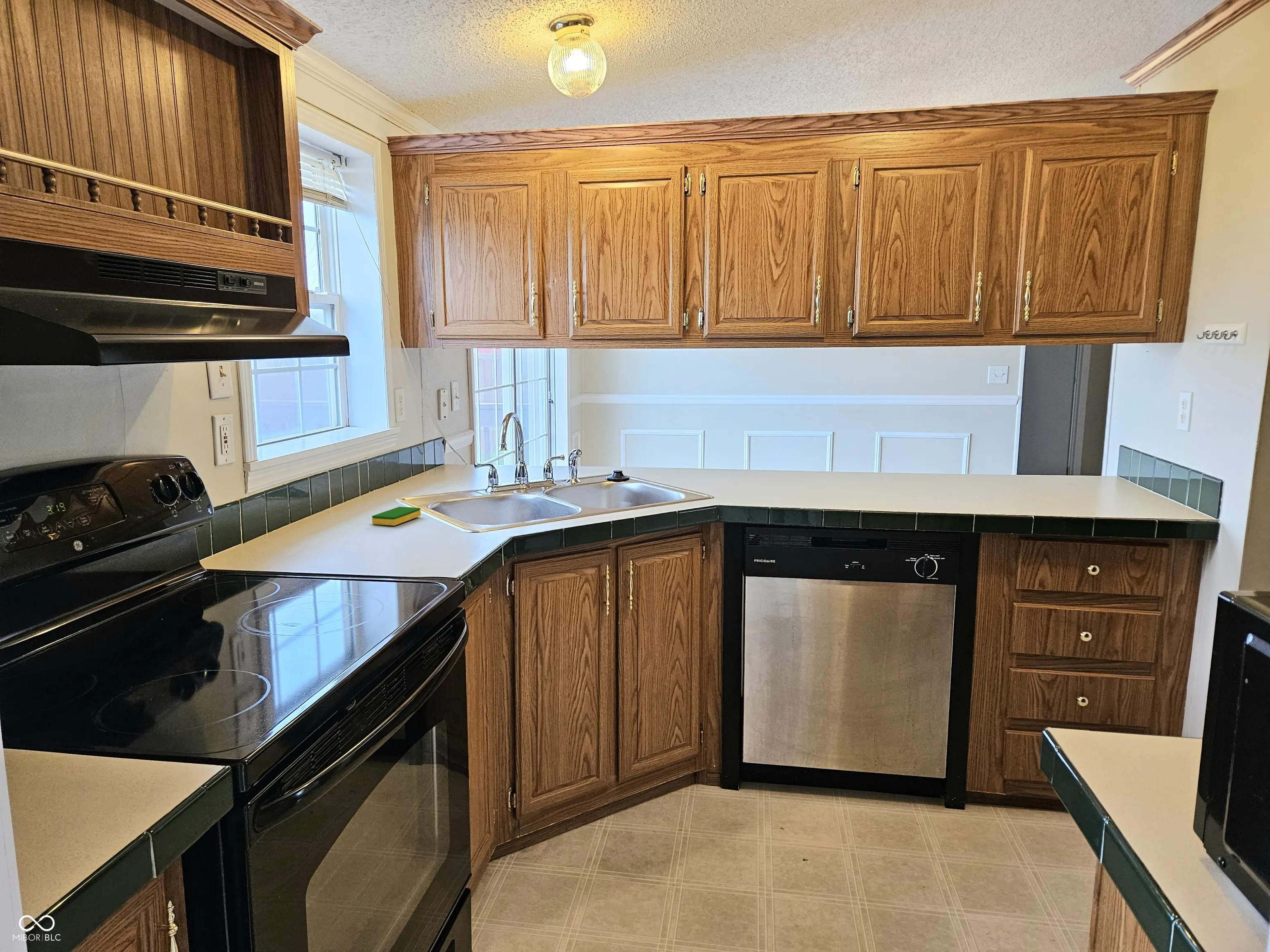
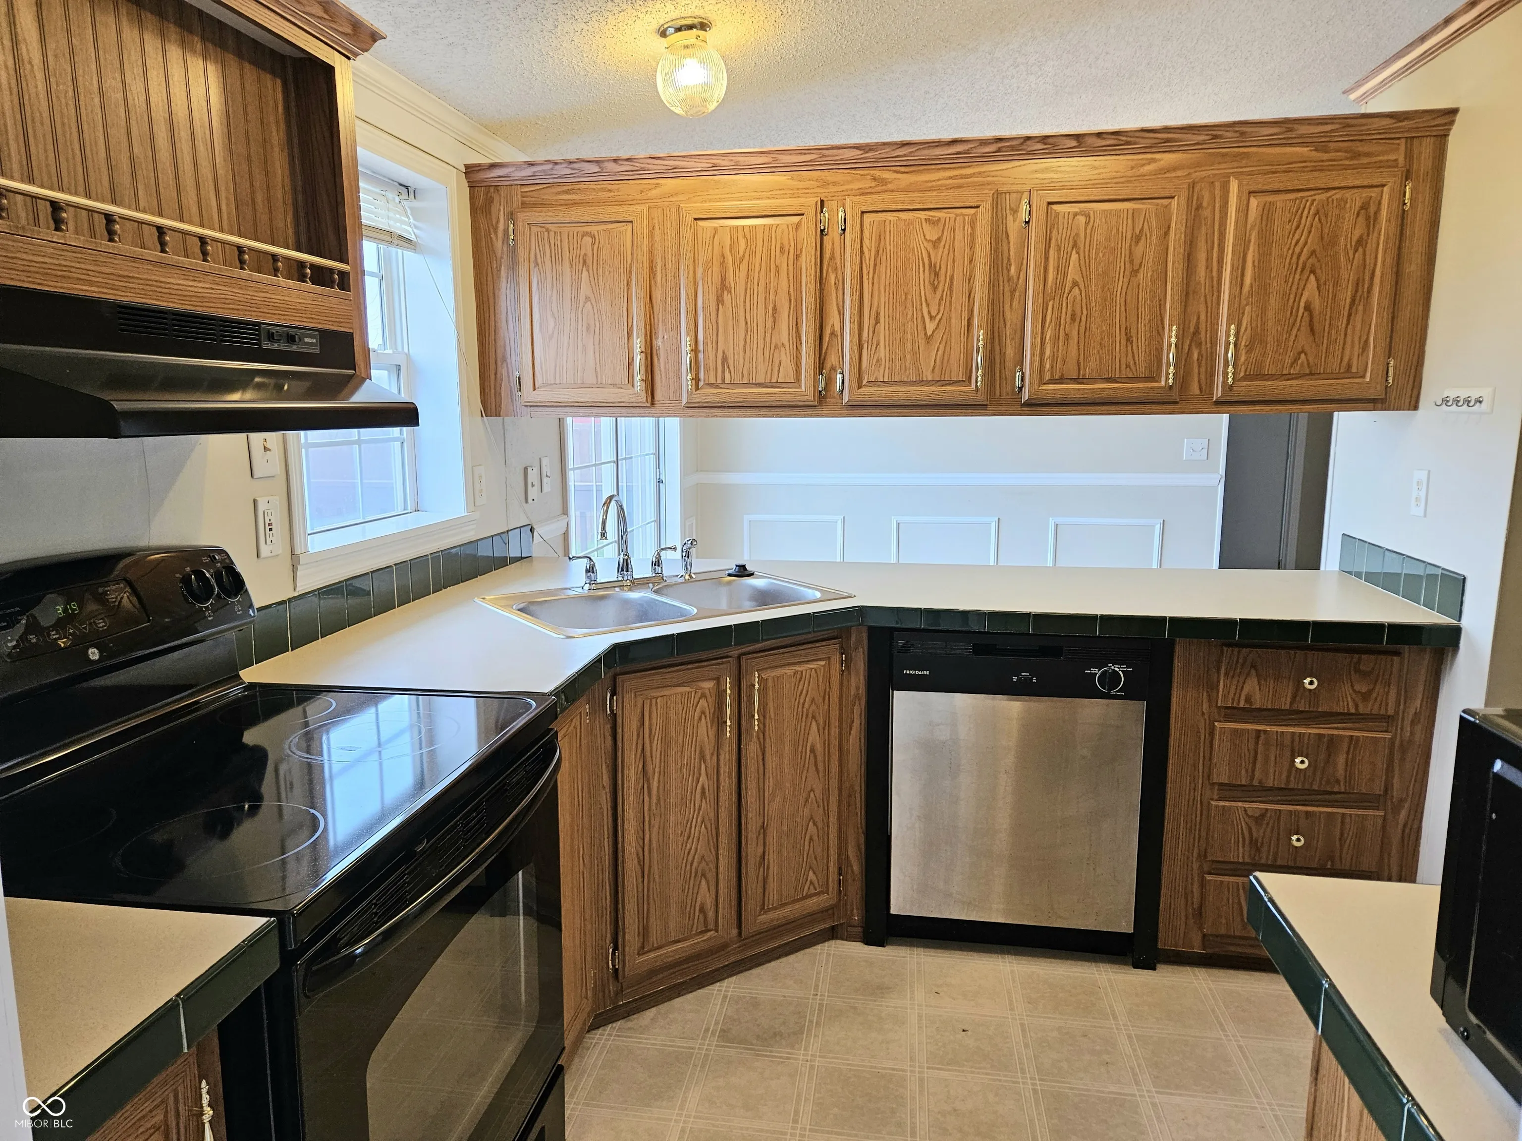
- dish sponge (397, 516)
